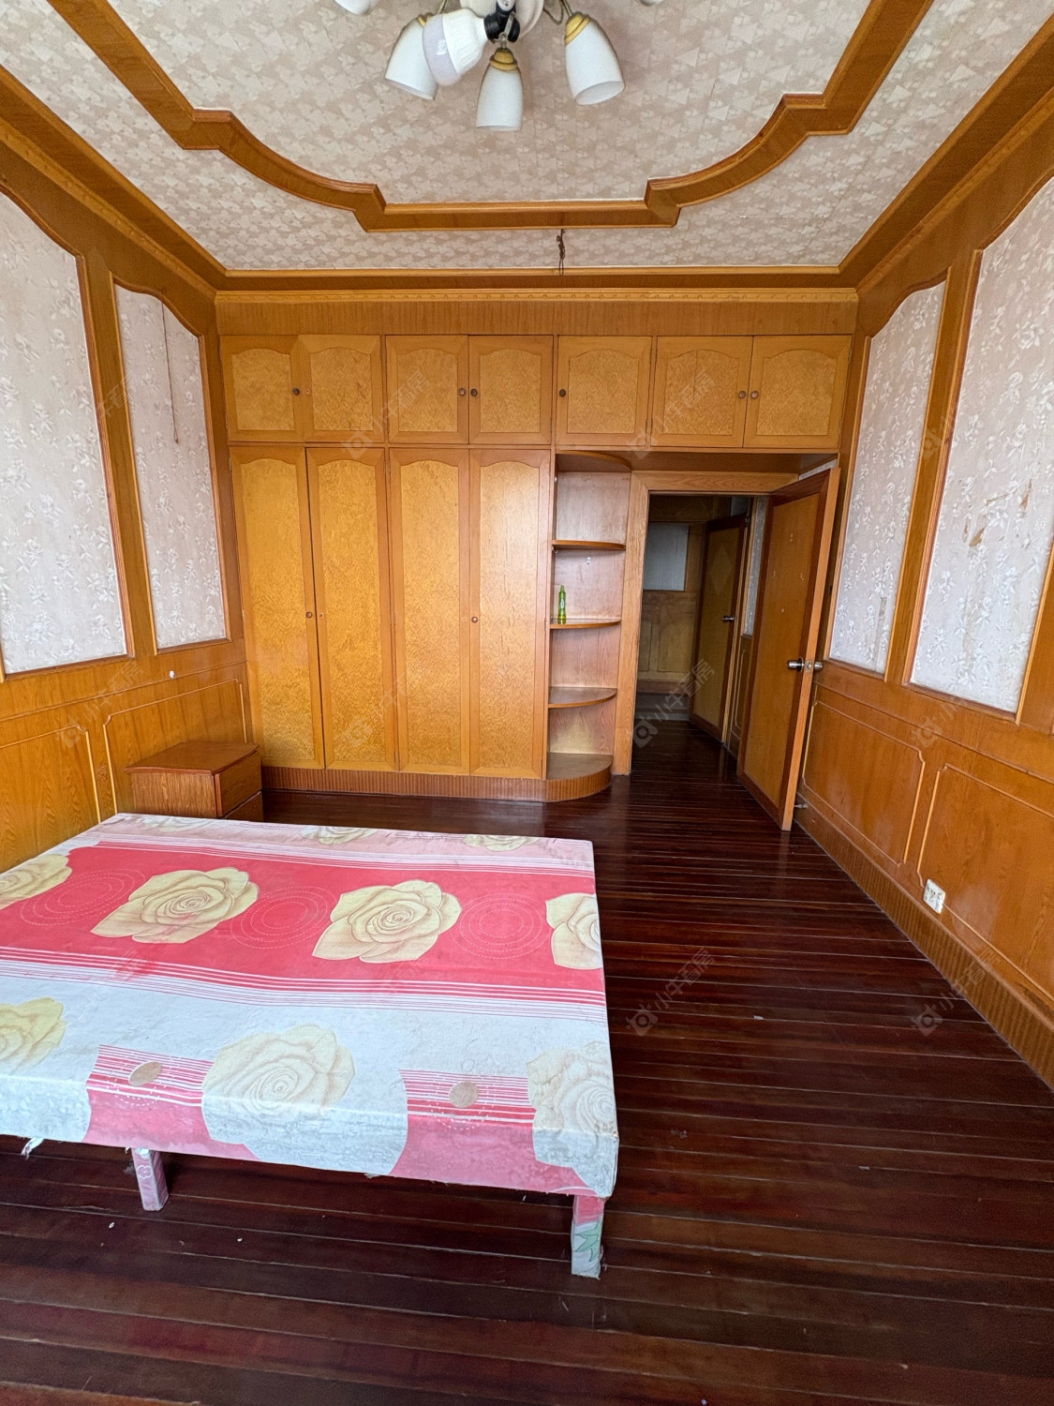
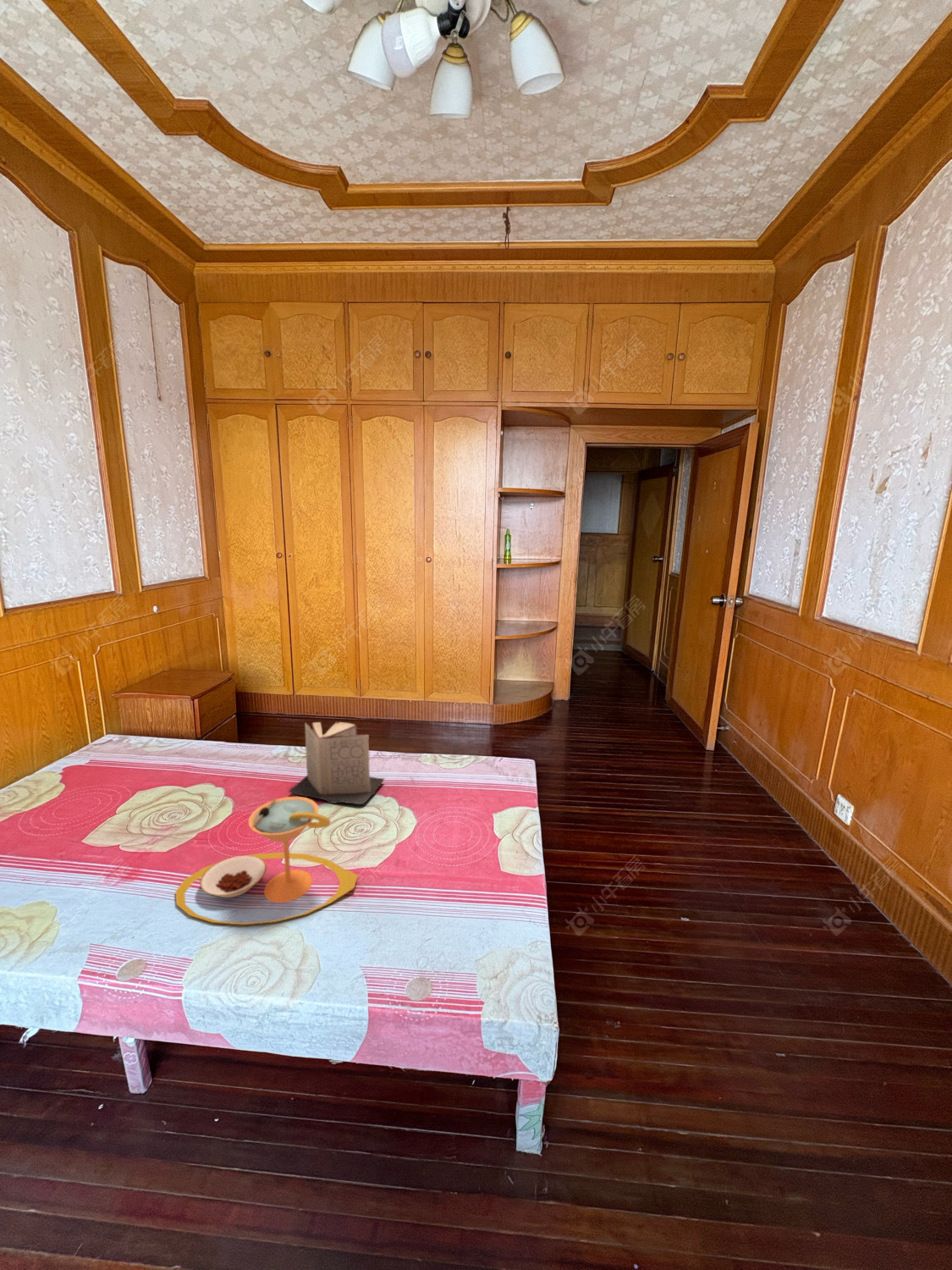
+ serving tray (266, 853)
+ book (337, 759)
